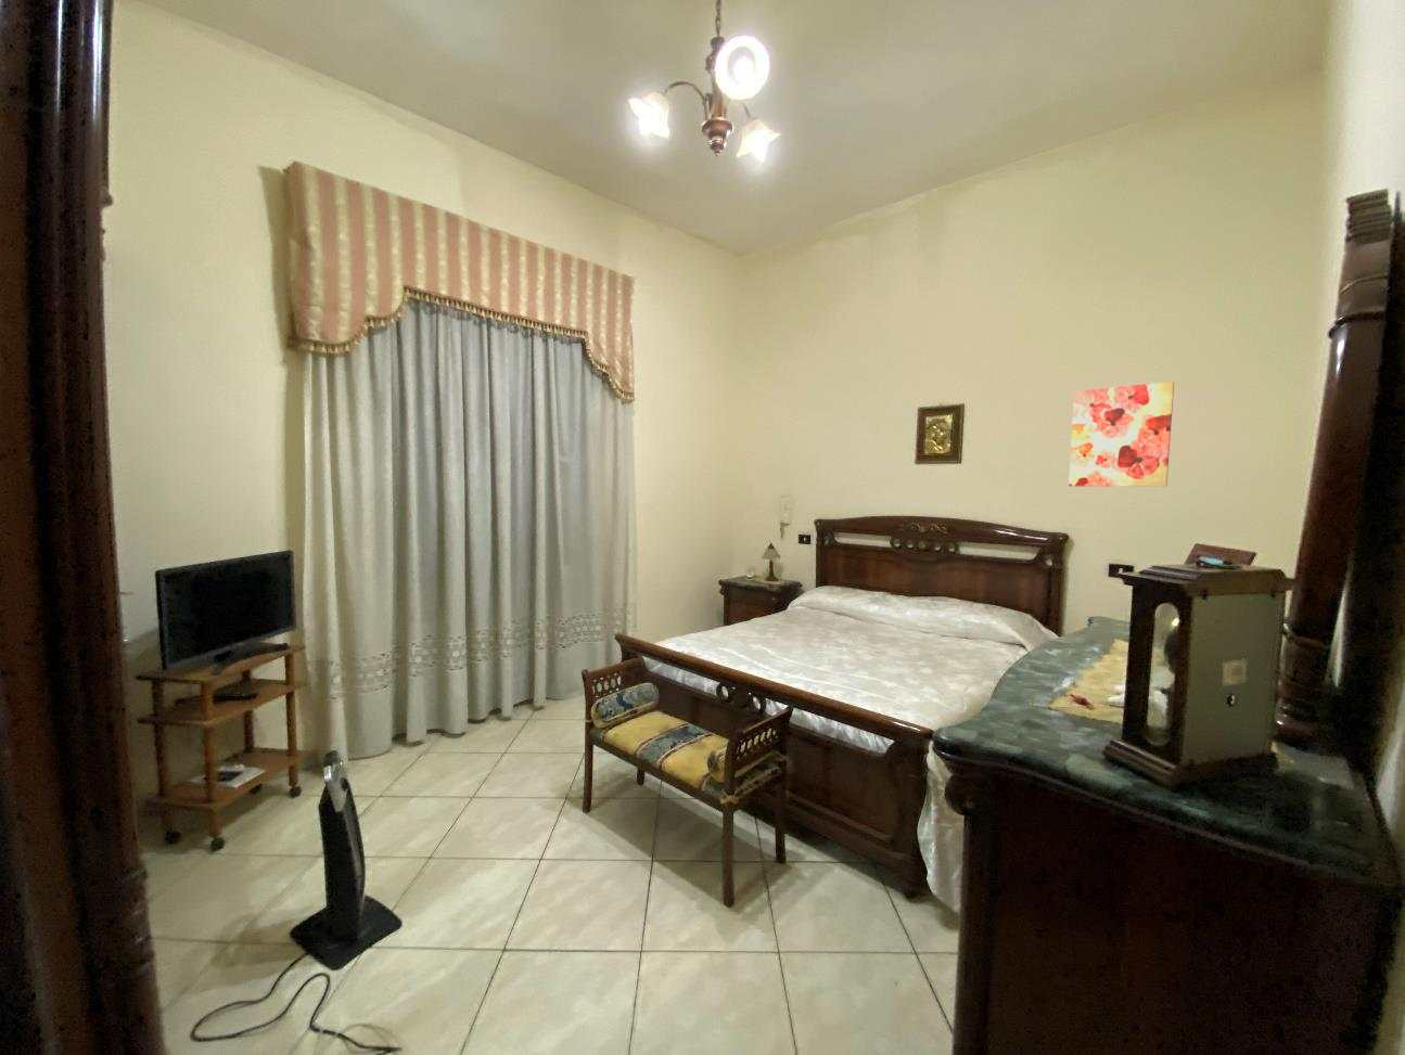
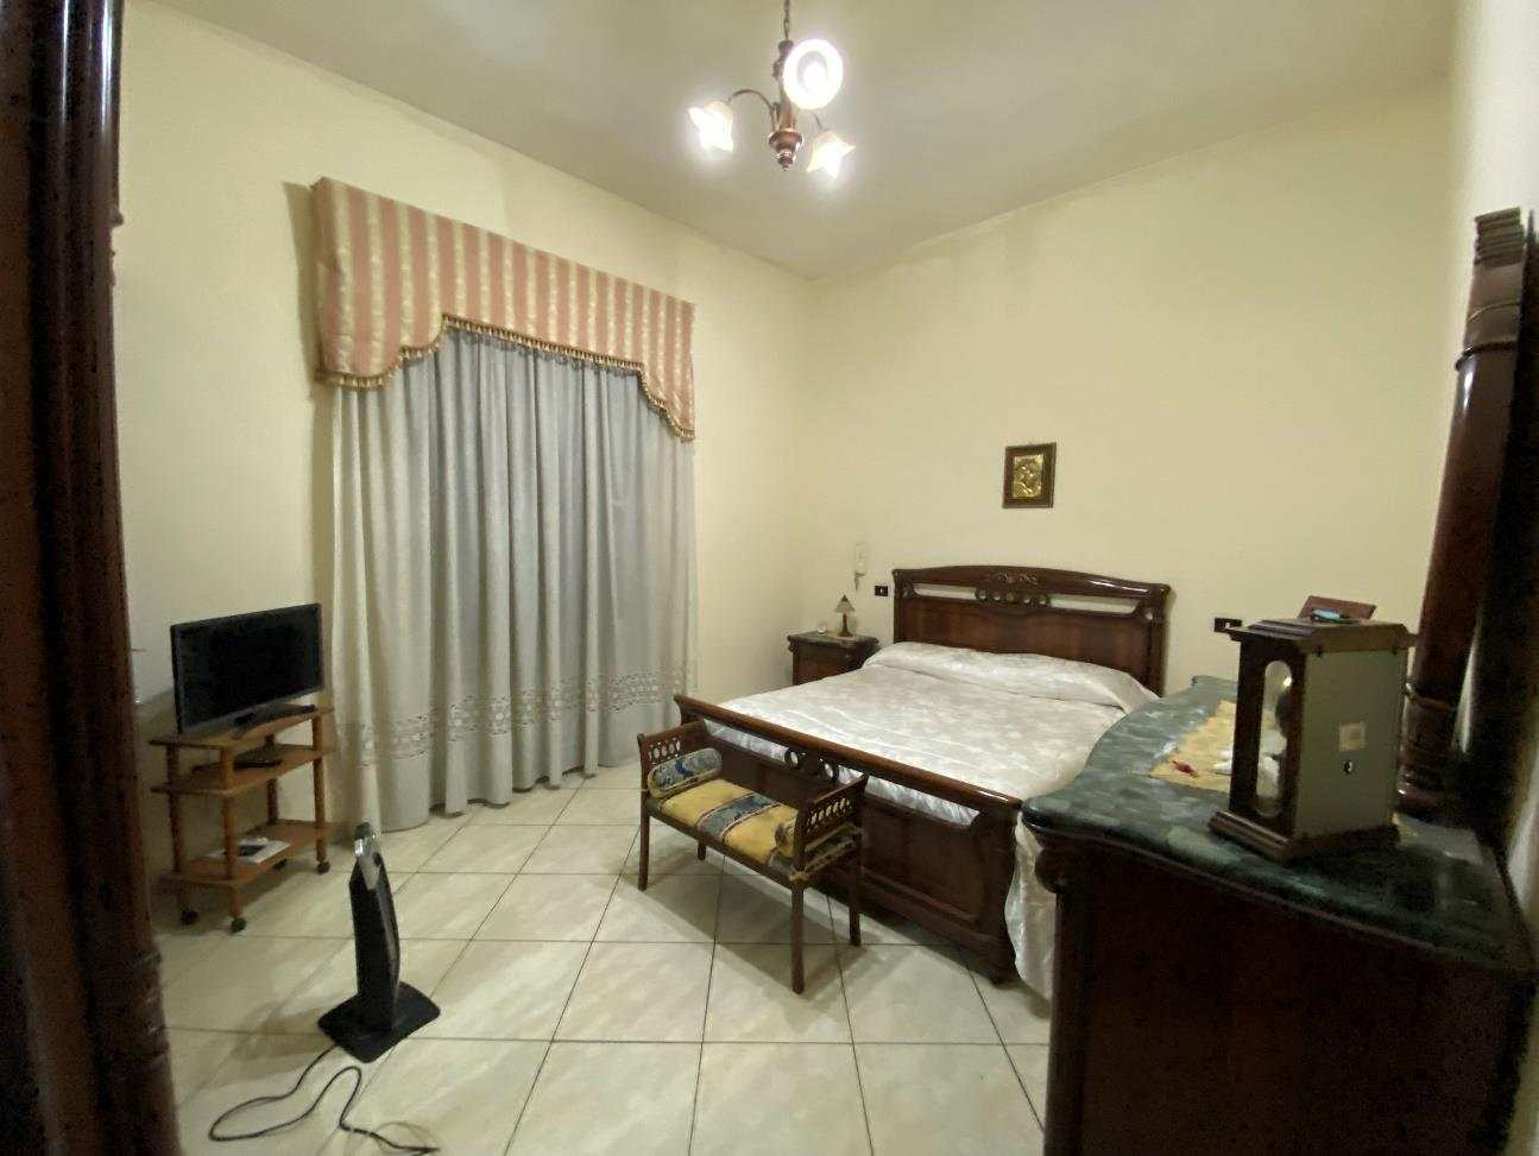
- wall art (1119, 436)
